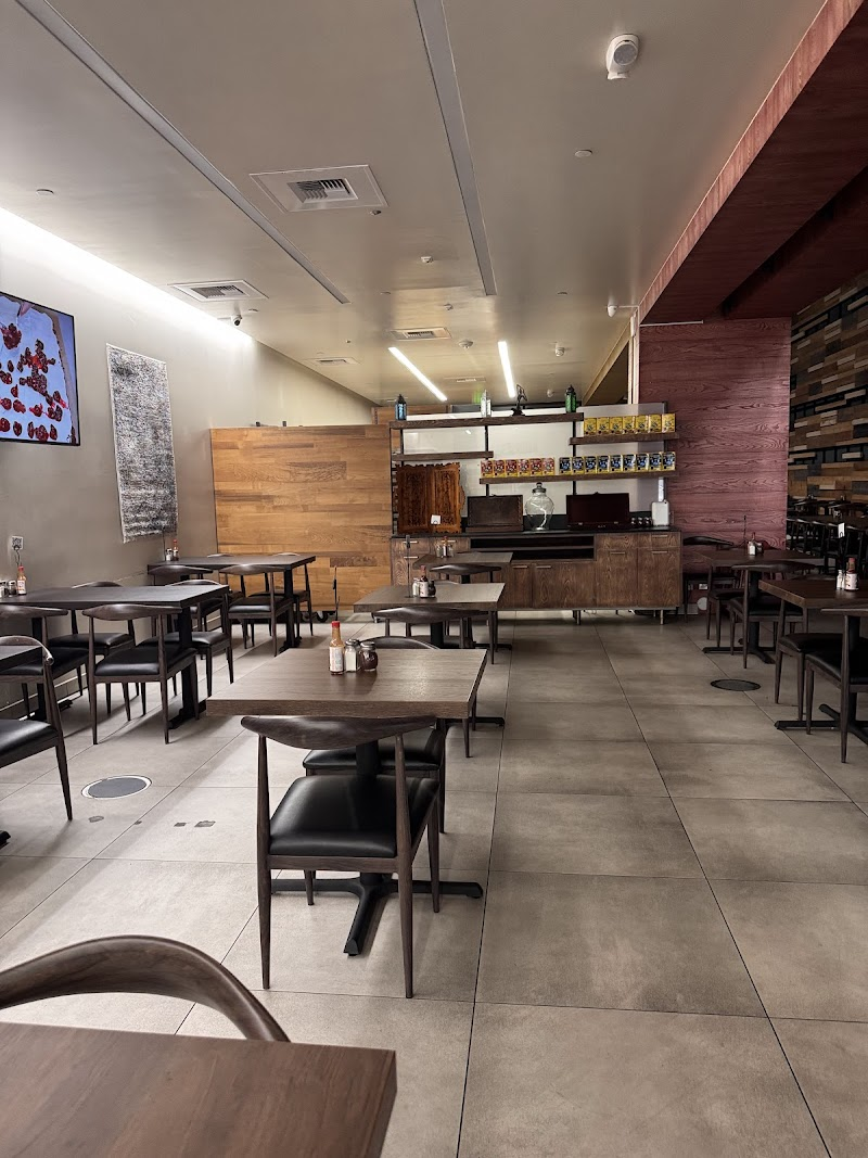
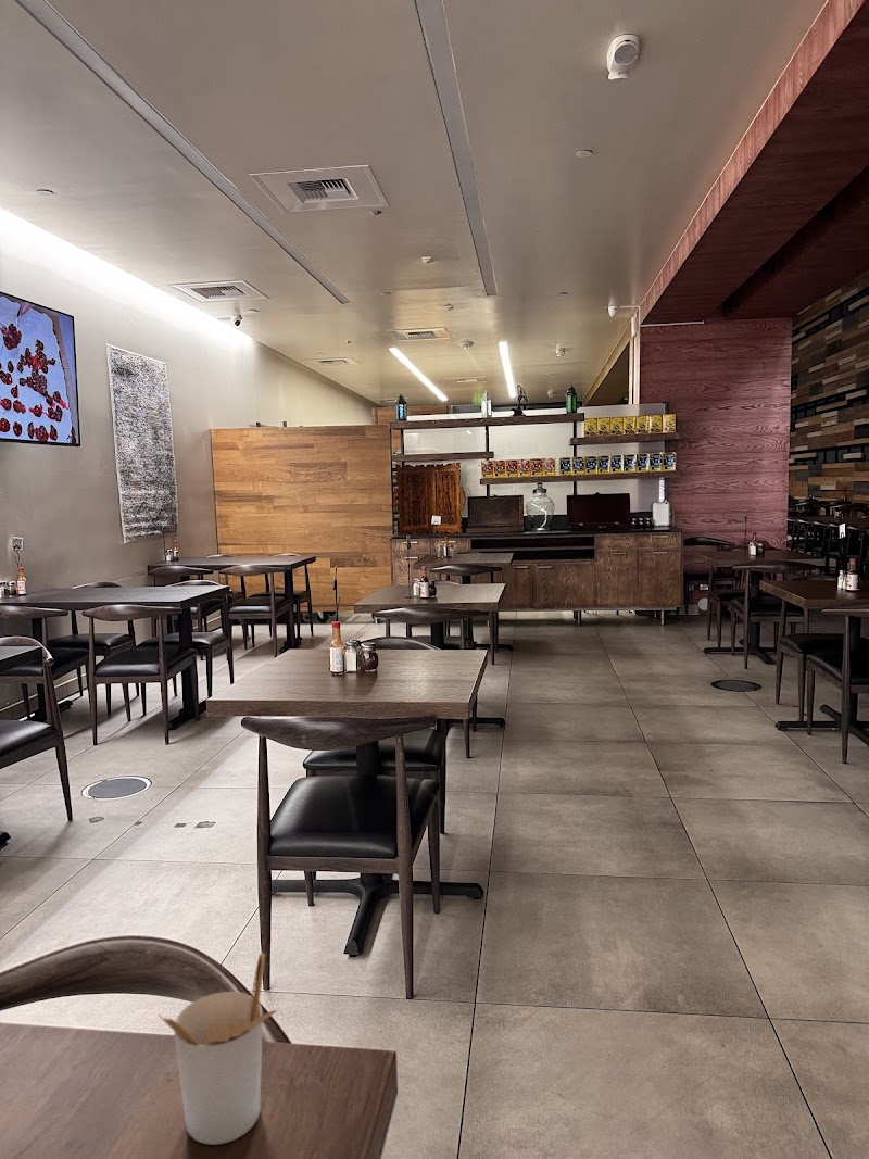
+ utensil holder (227, 1055)
